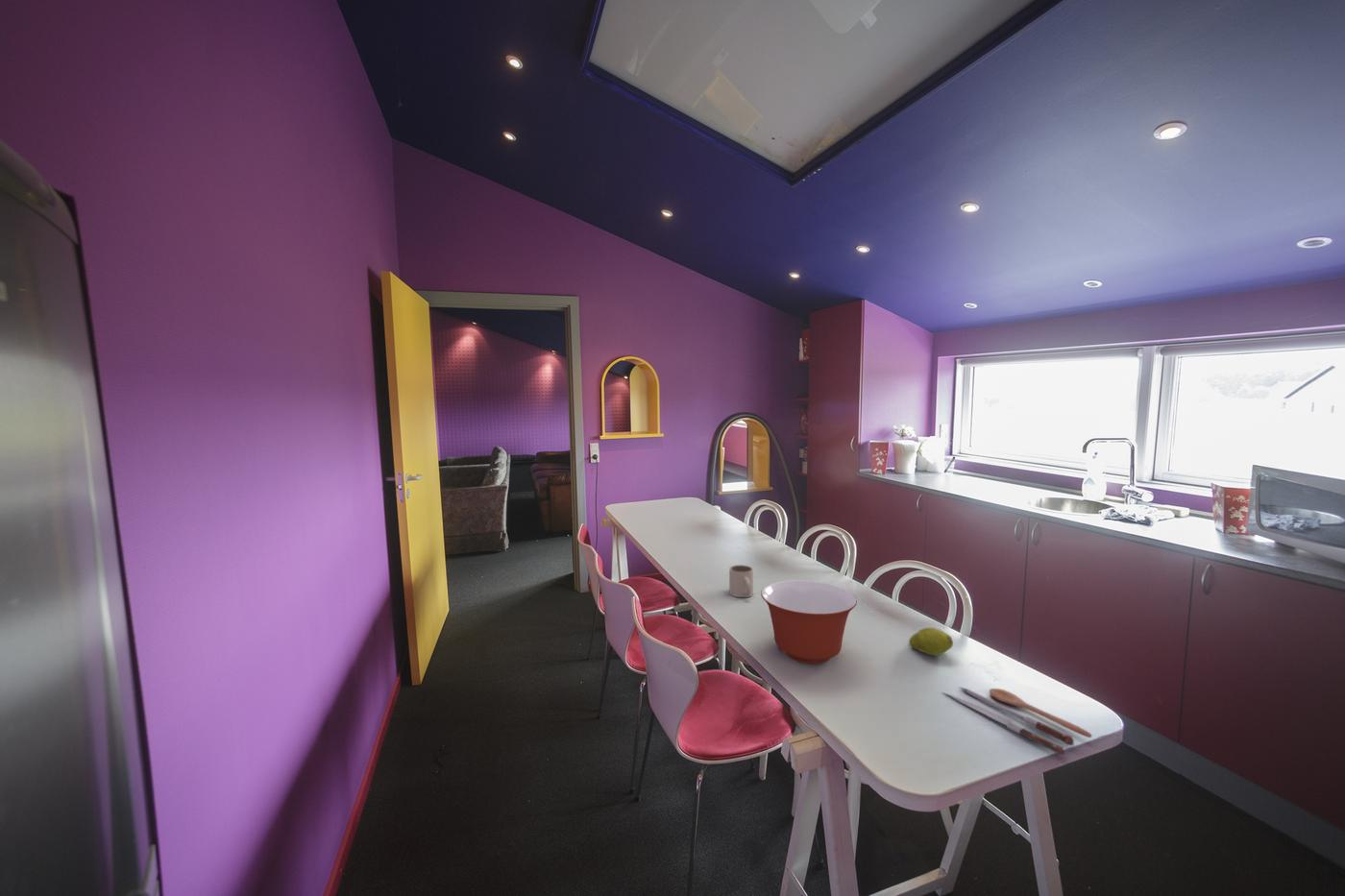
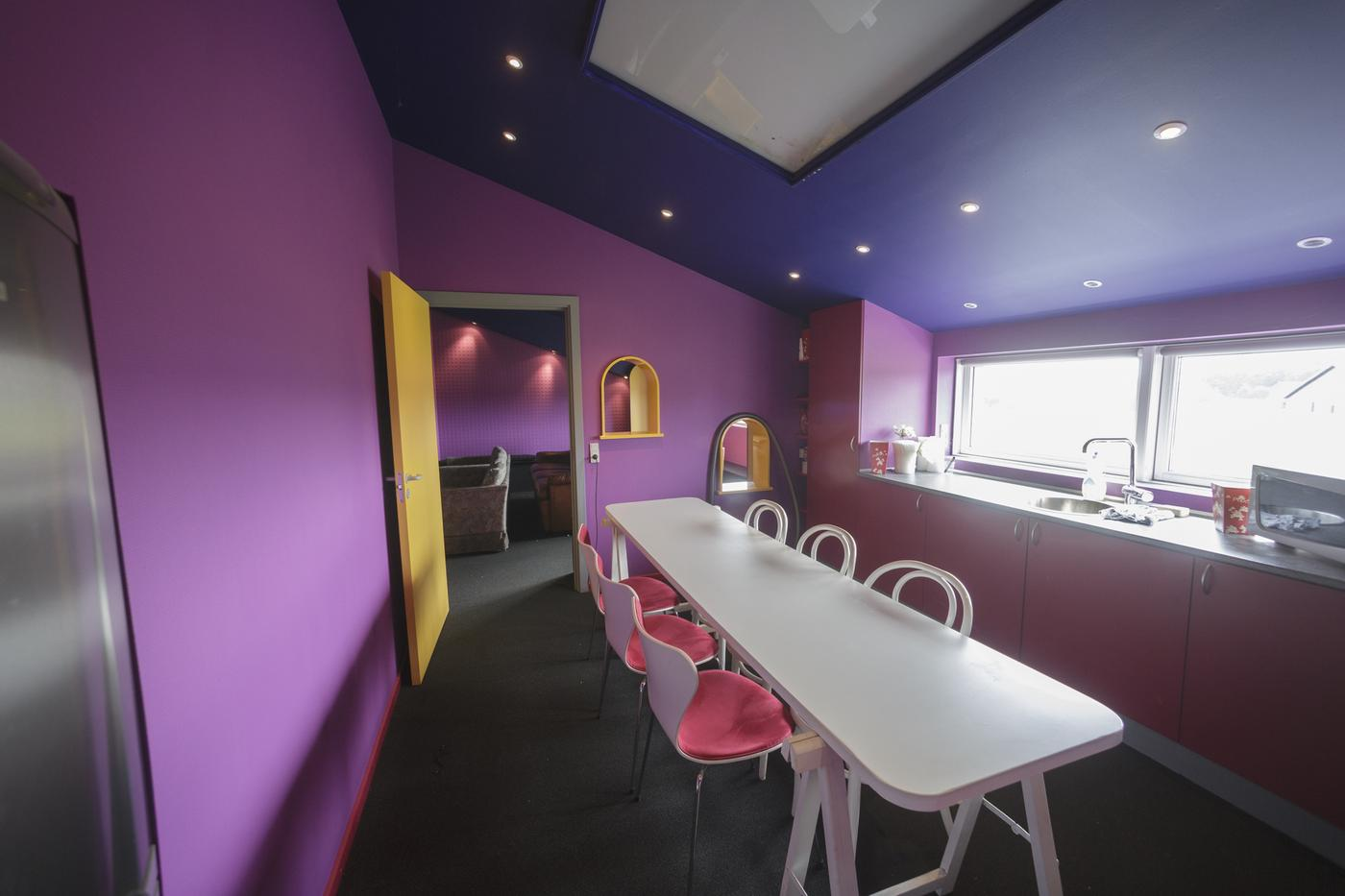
- fruit (927, 639)
- mixing bowl (807, 623)
- spoon (1012, 711)
- mug (743, 582)
